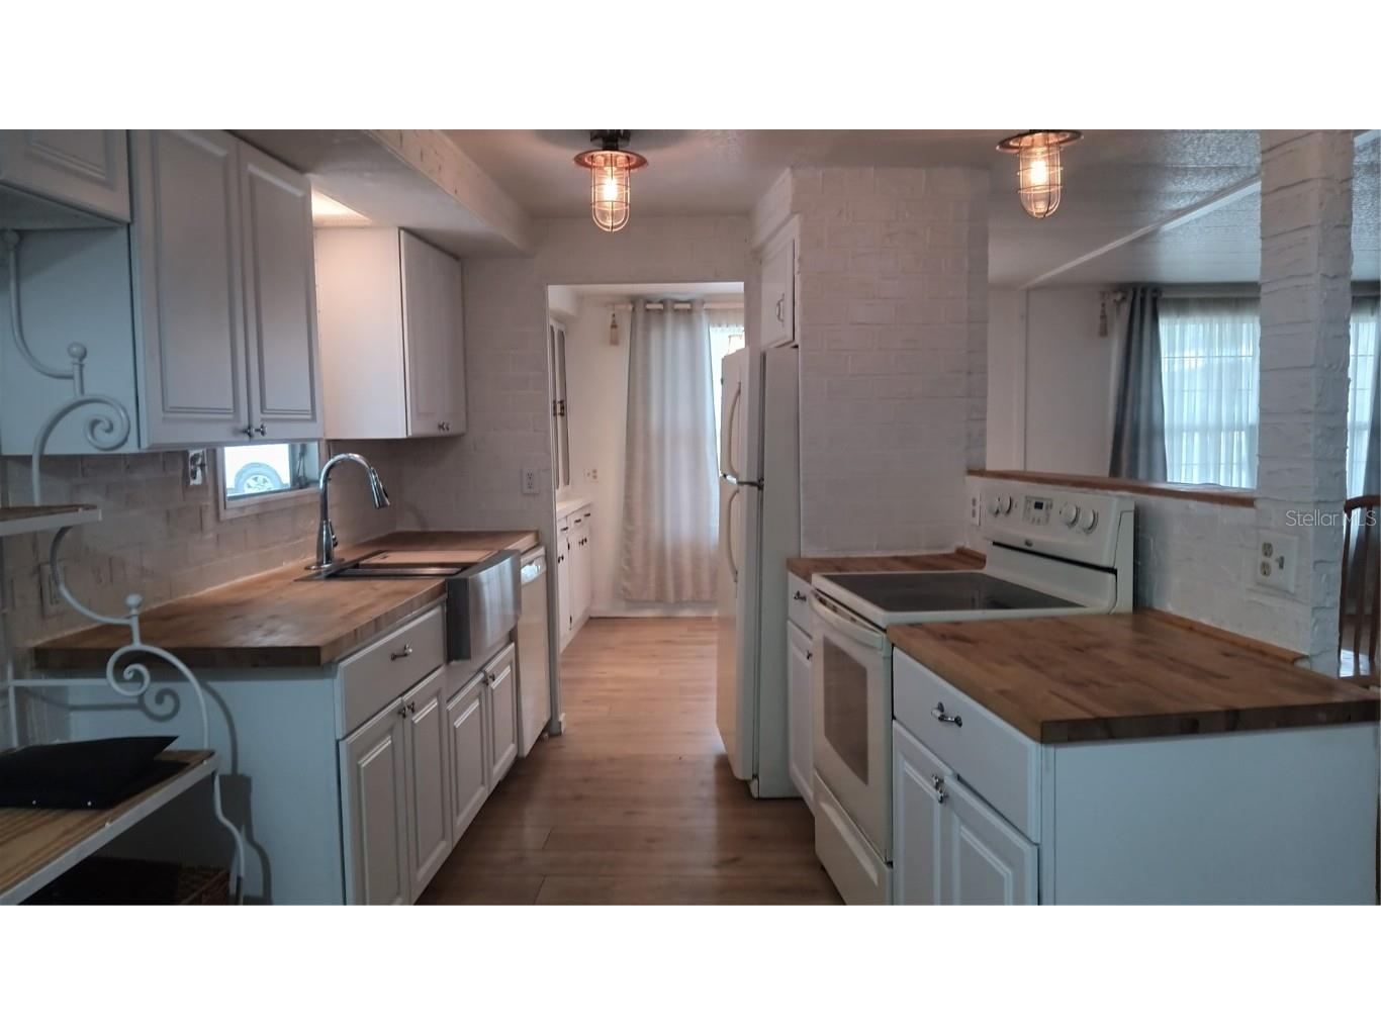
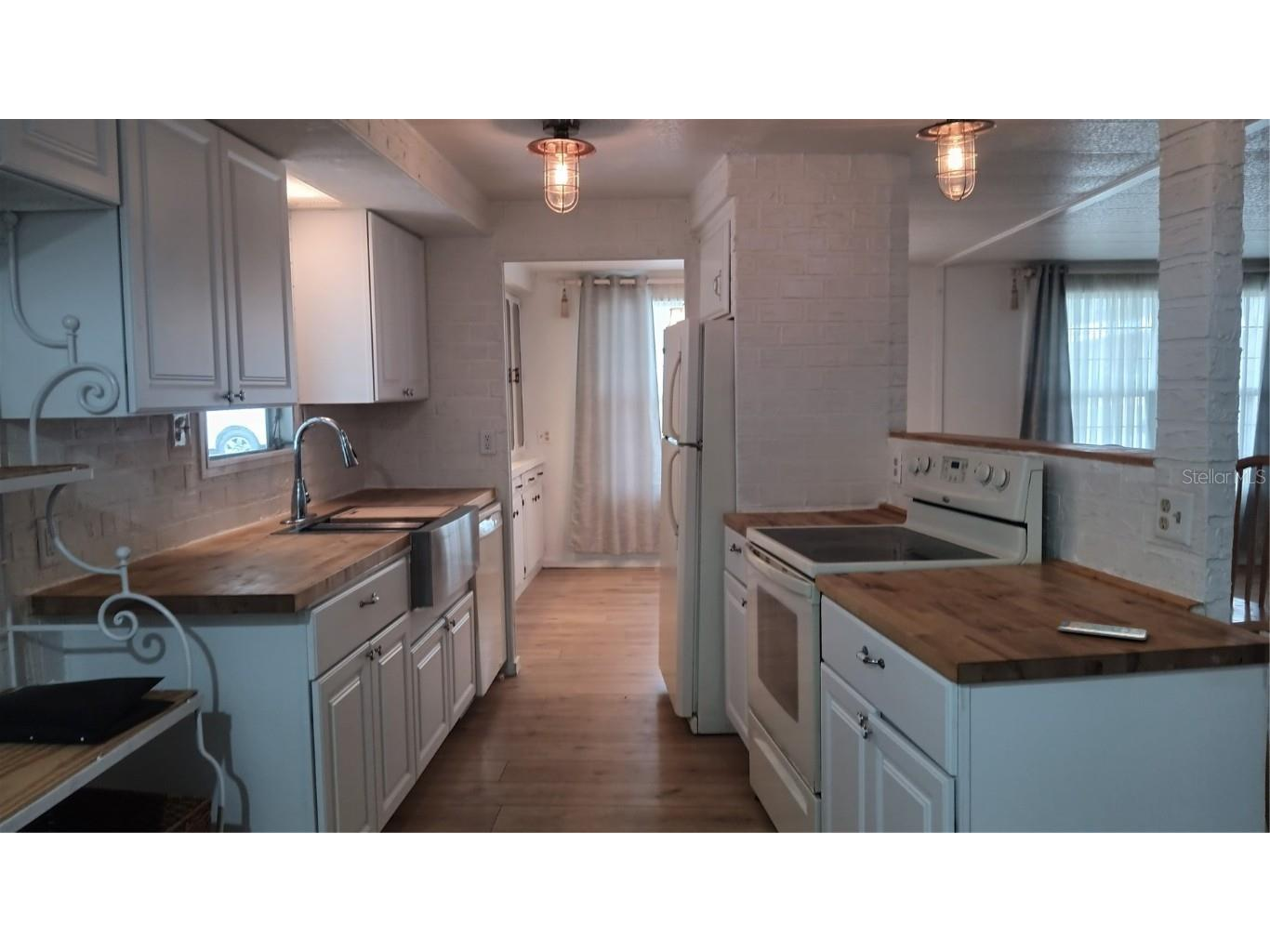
+ smartphone (1102, 629)
